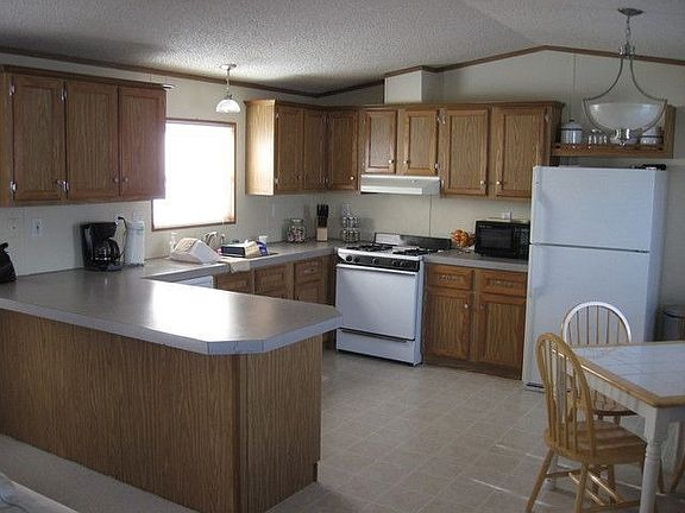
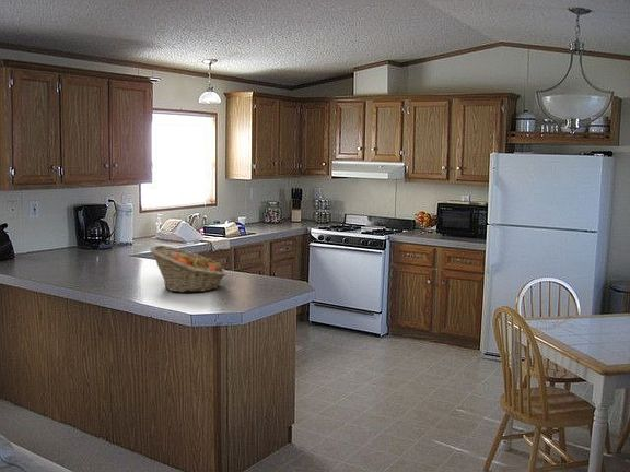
+ fruit basket (188, 267)
